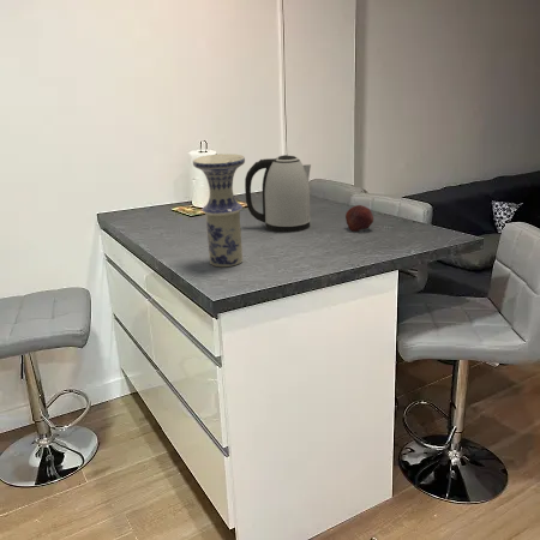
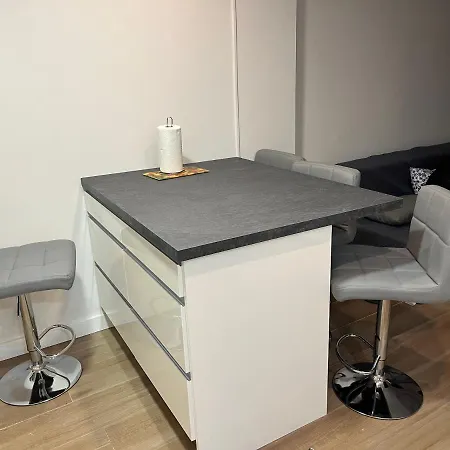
- kettle (277, 191)
- vase (221, 211)
- apple (359, 217)
